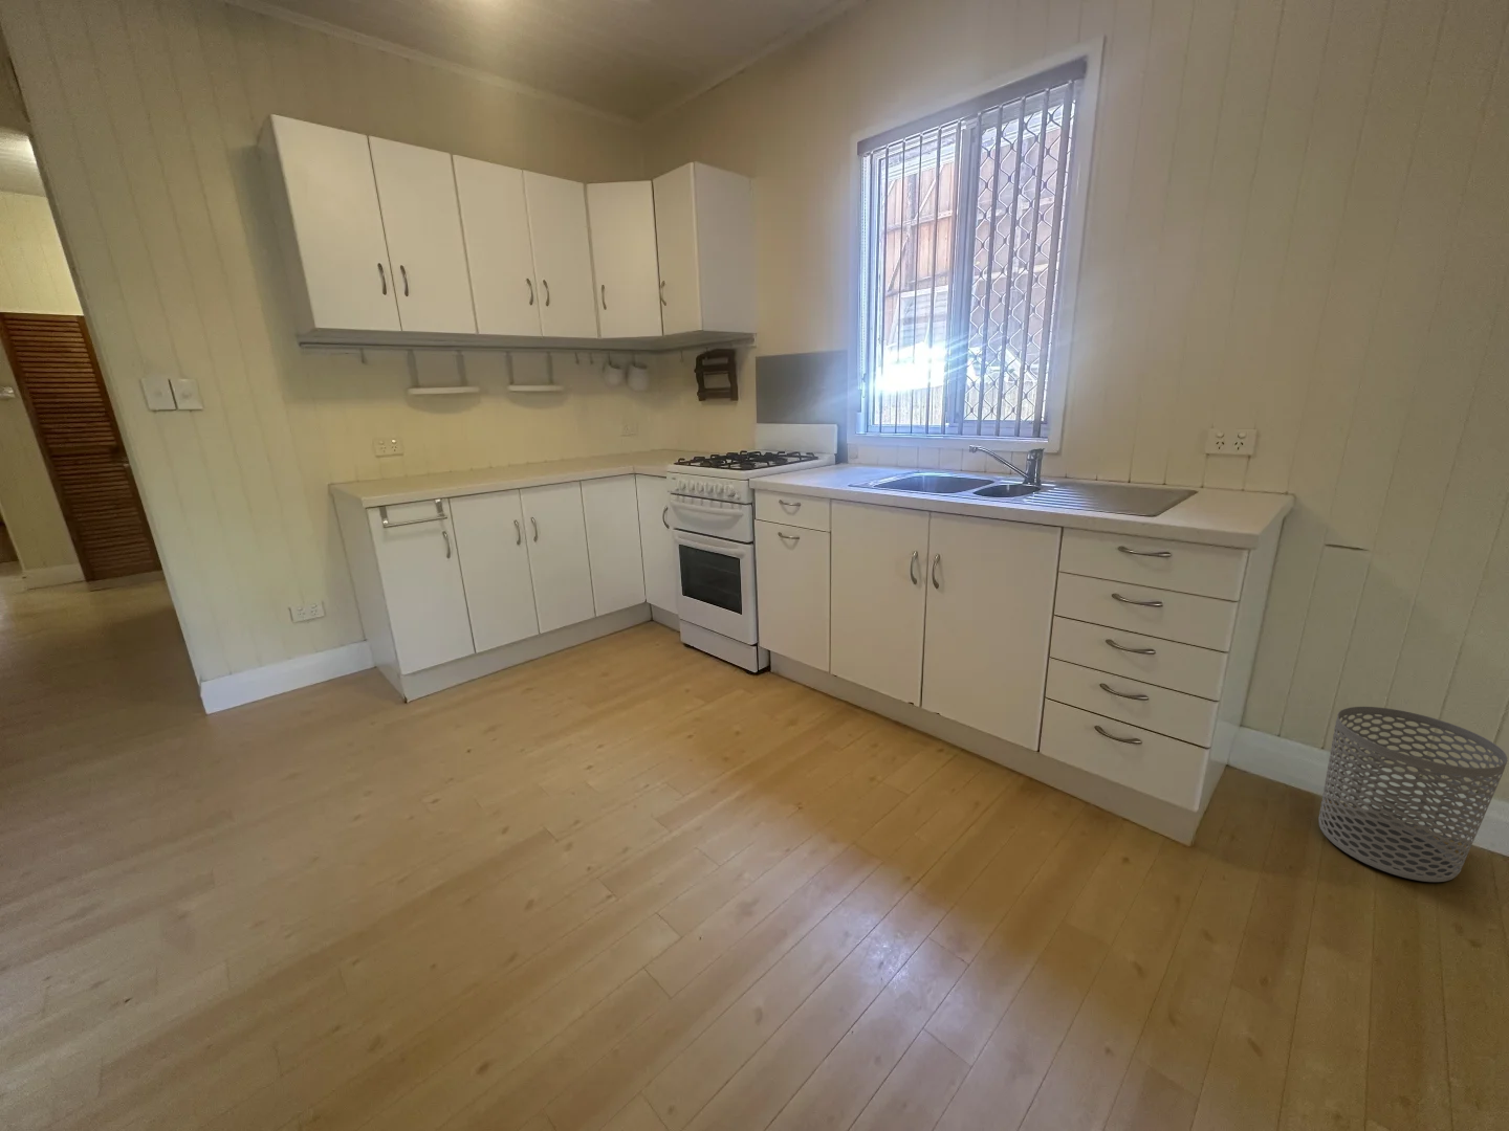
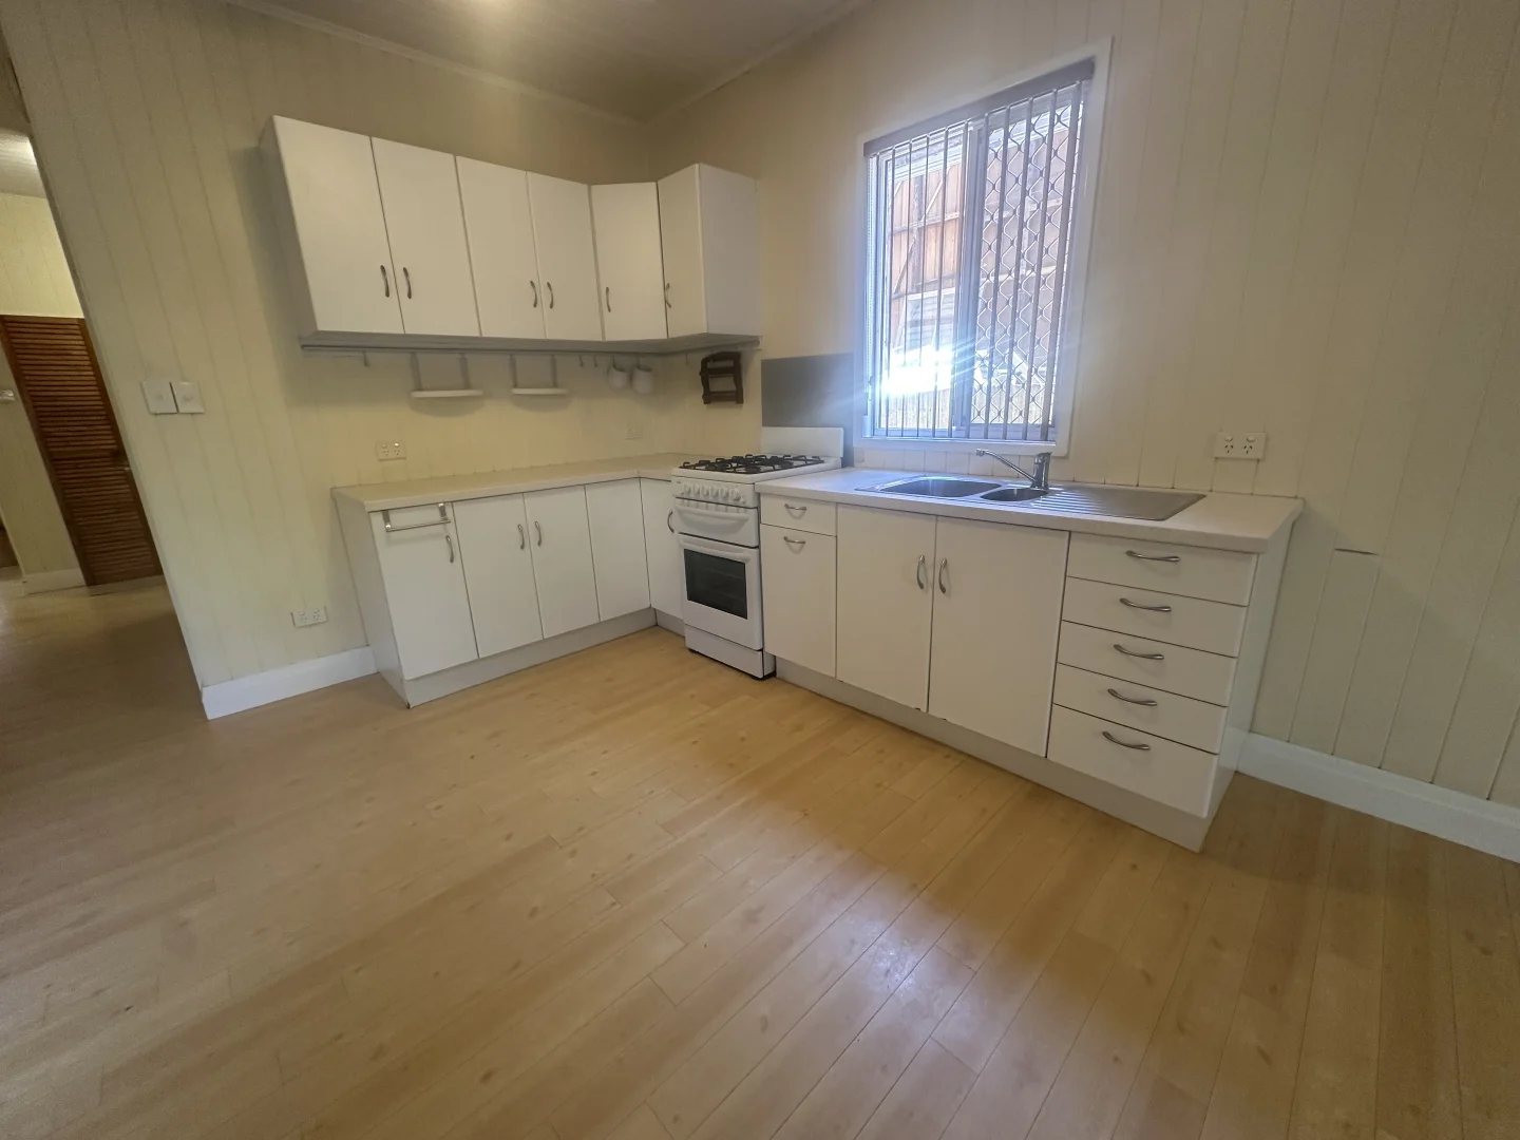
- waste bin (1398, 791)
